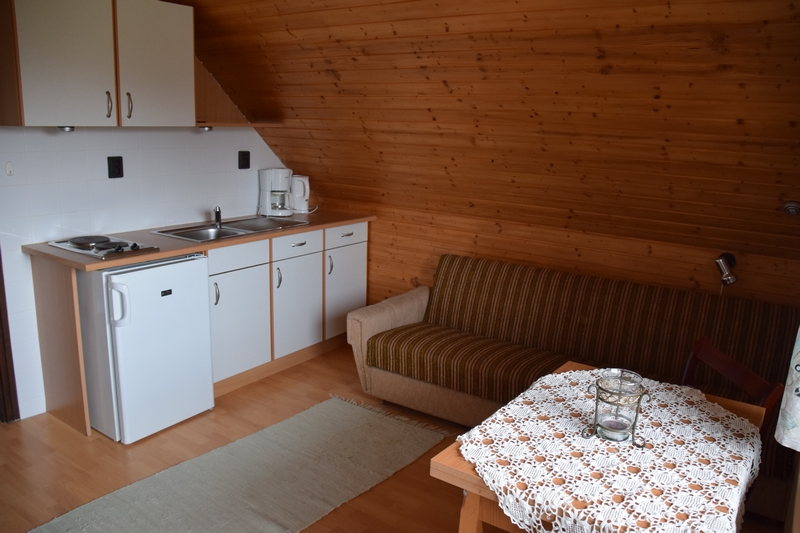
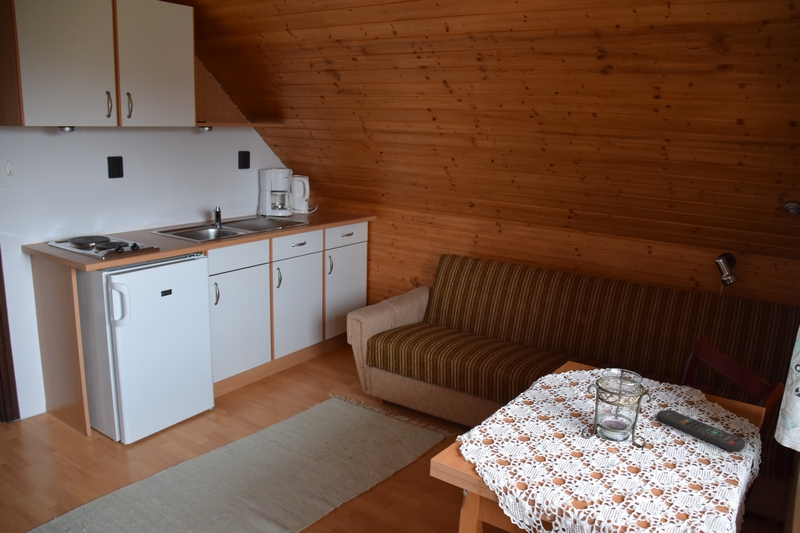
+ remote control (699, 429)
